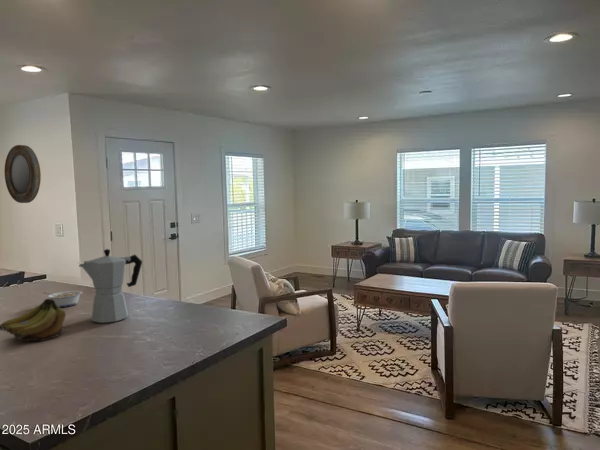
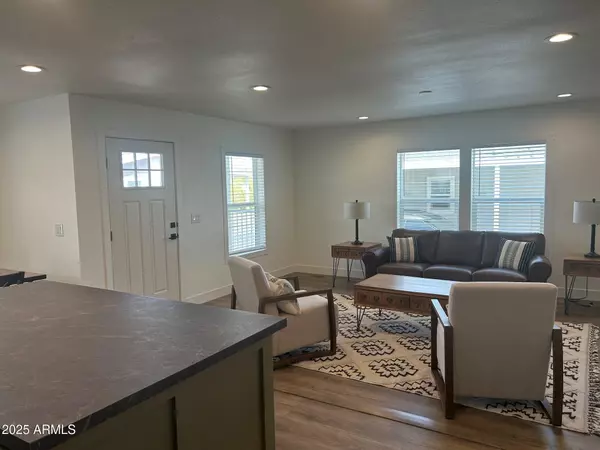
- fruit (32, 319)
- legume (64, 298)
- moka pot (112, 283)
- home mirror (21, 174)
